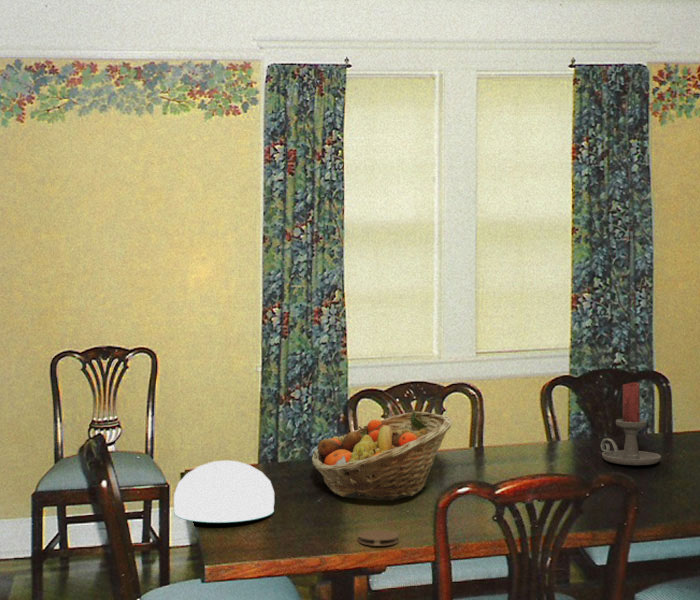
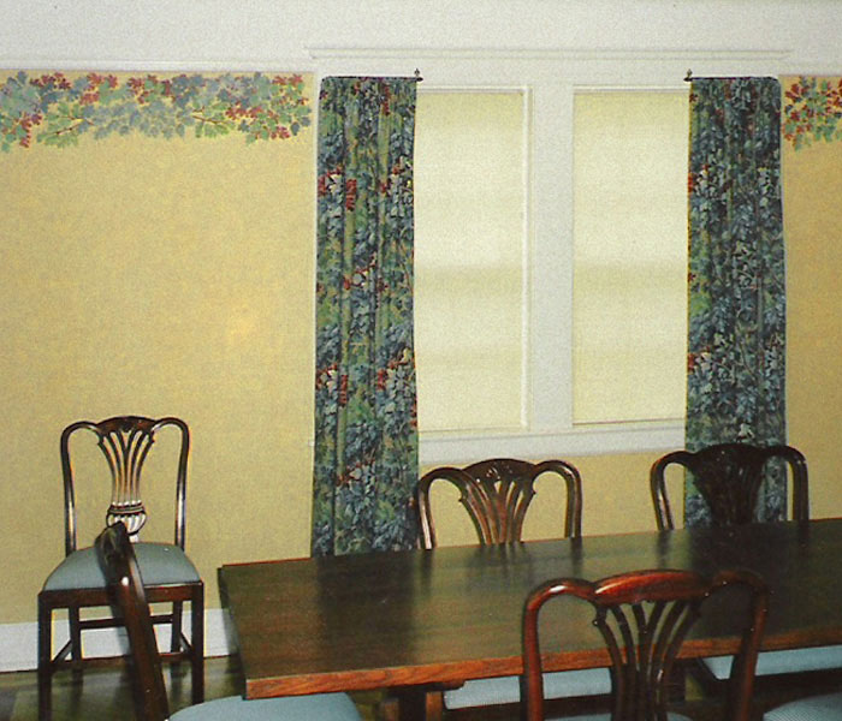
- plate (224, 486)
- coaster (378, 537)
- candle holder (625, 421)
- fruit basket (381, 452)
